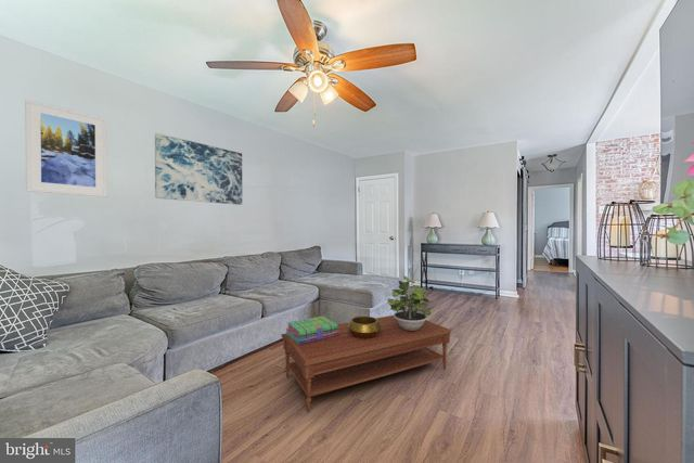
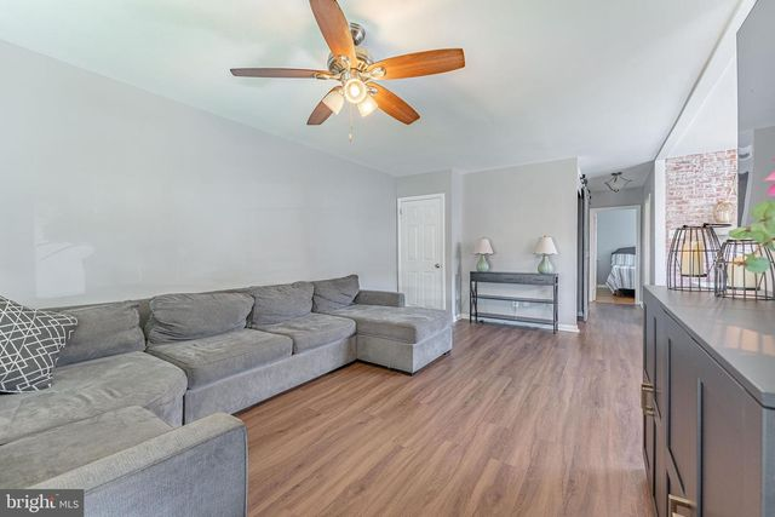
- stack of books (312, 329)
- coffee table (368, 352)
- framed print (69, 152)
- decorative bowl (363, 326)
- wall art (203, 172)
- potted plant (410, 301)
